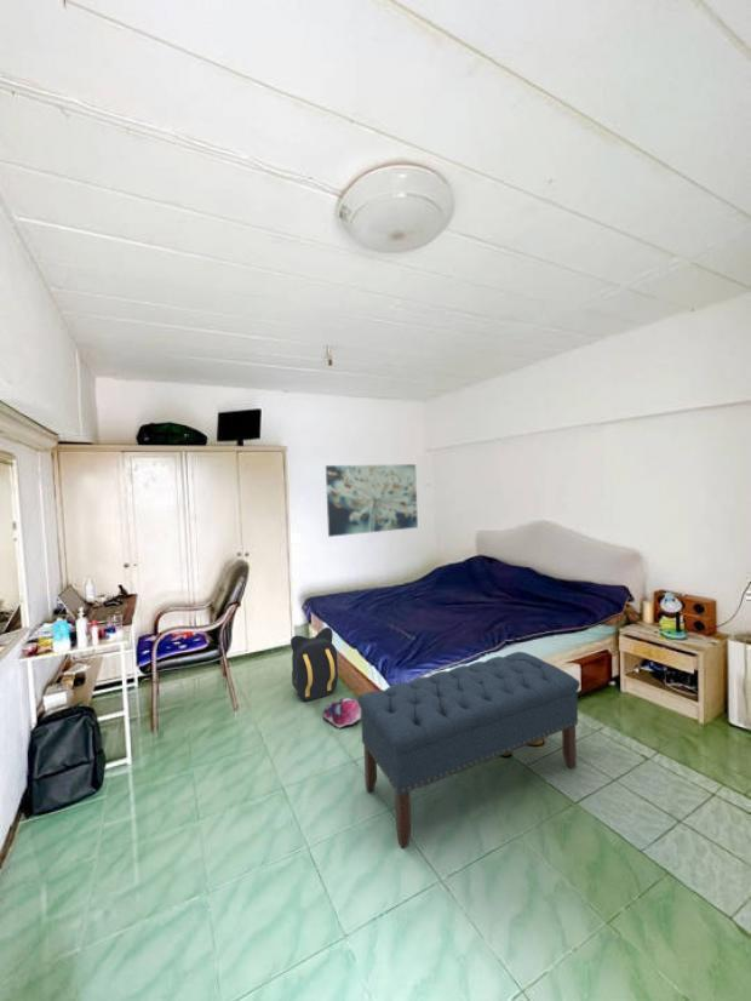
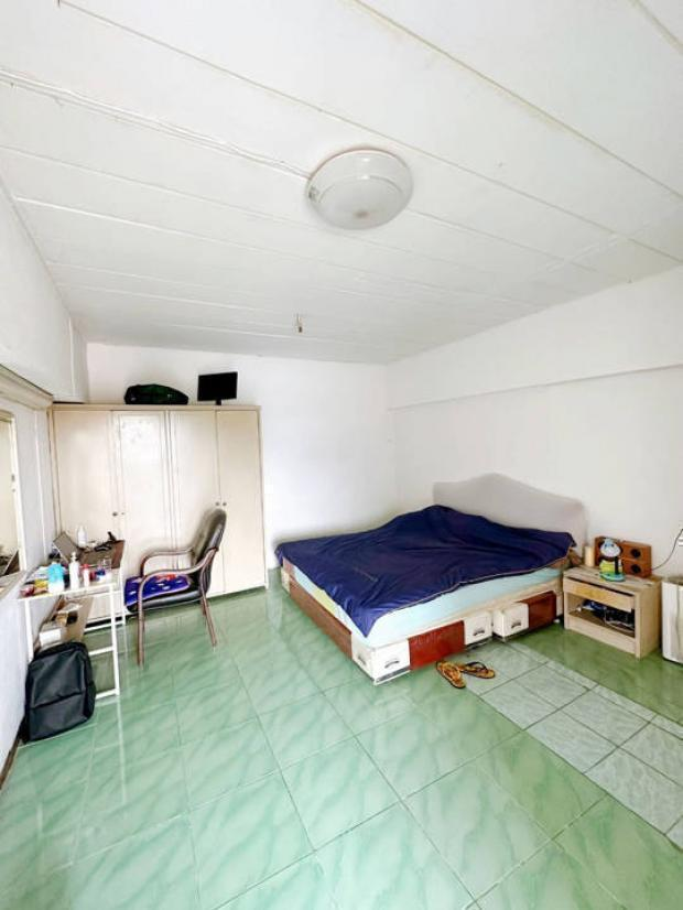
- backpack (315, 664)
- bench (471, 730)
- plush toy (342, 709)
- wall art (373, 498)
